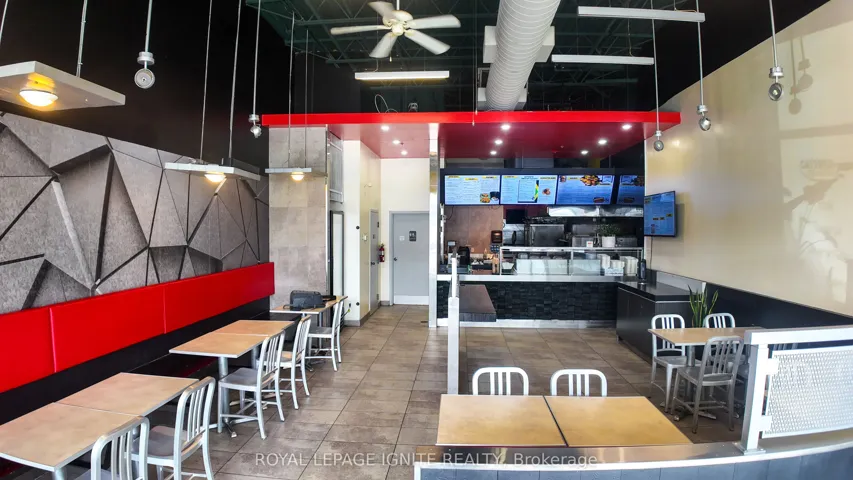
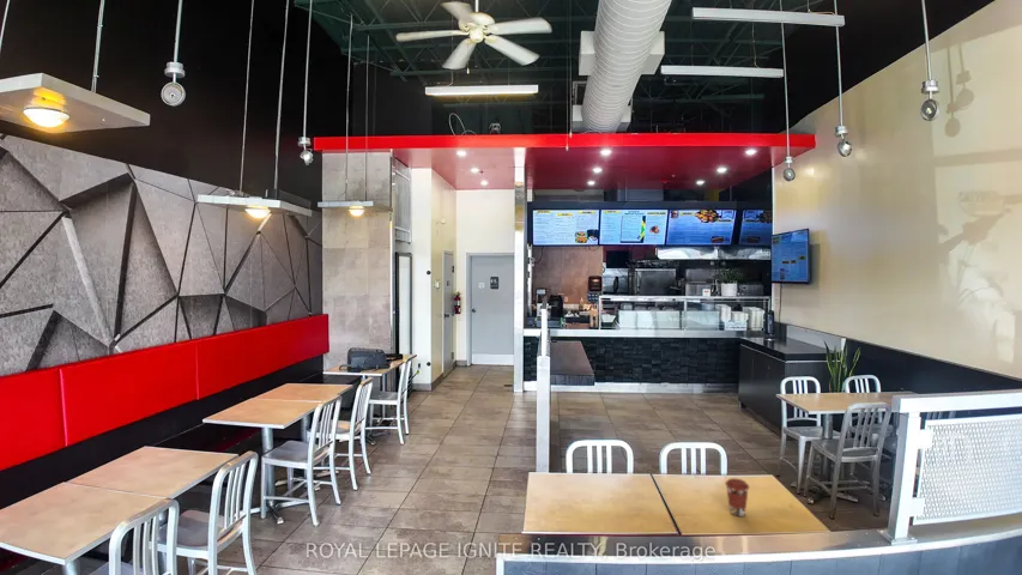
+ coffee cup (737, 497)
